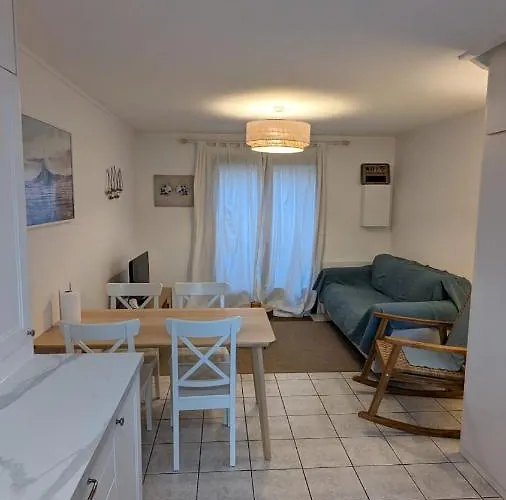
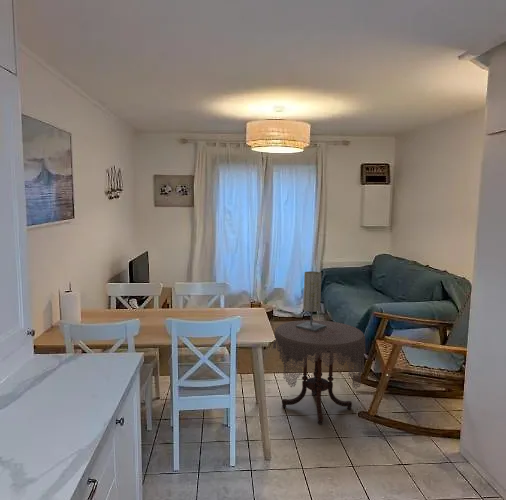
+ table lamp (312, 299)
+ side table (317, 369)
